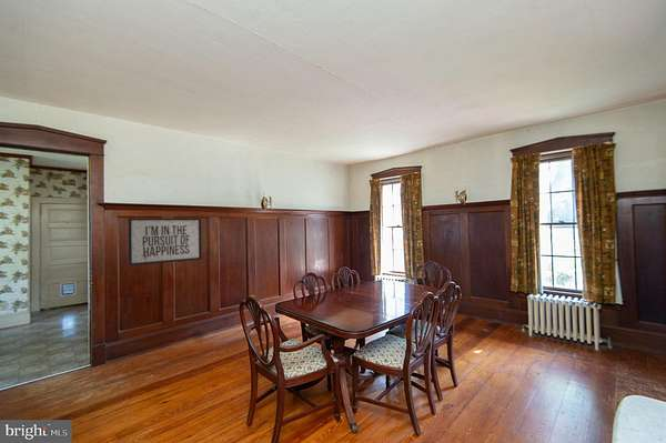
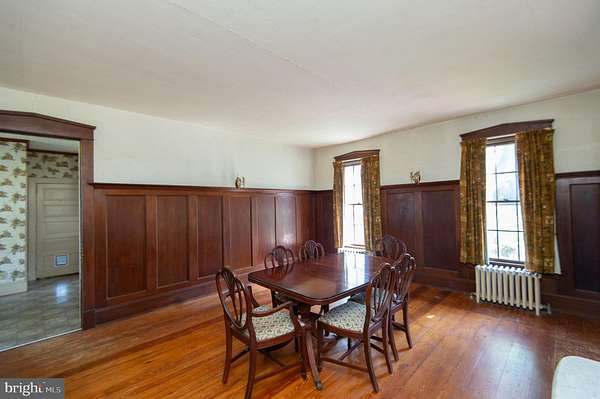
- mirror (167, 240)
